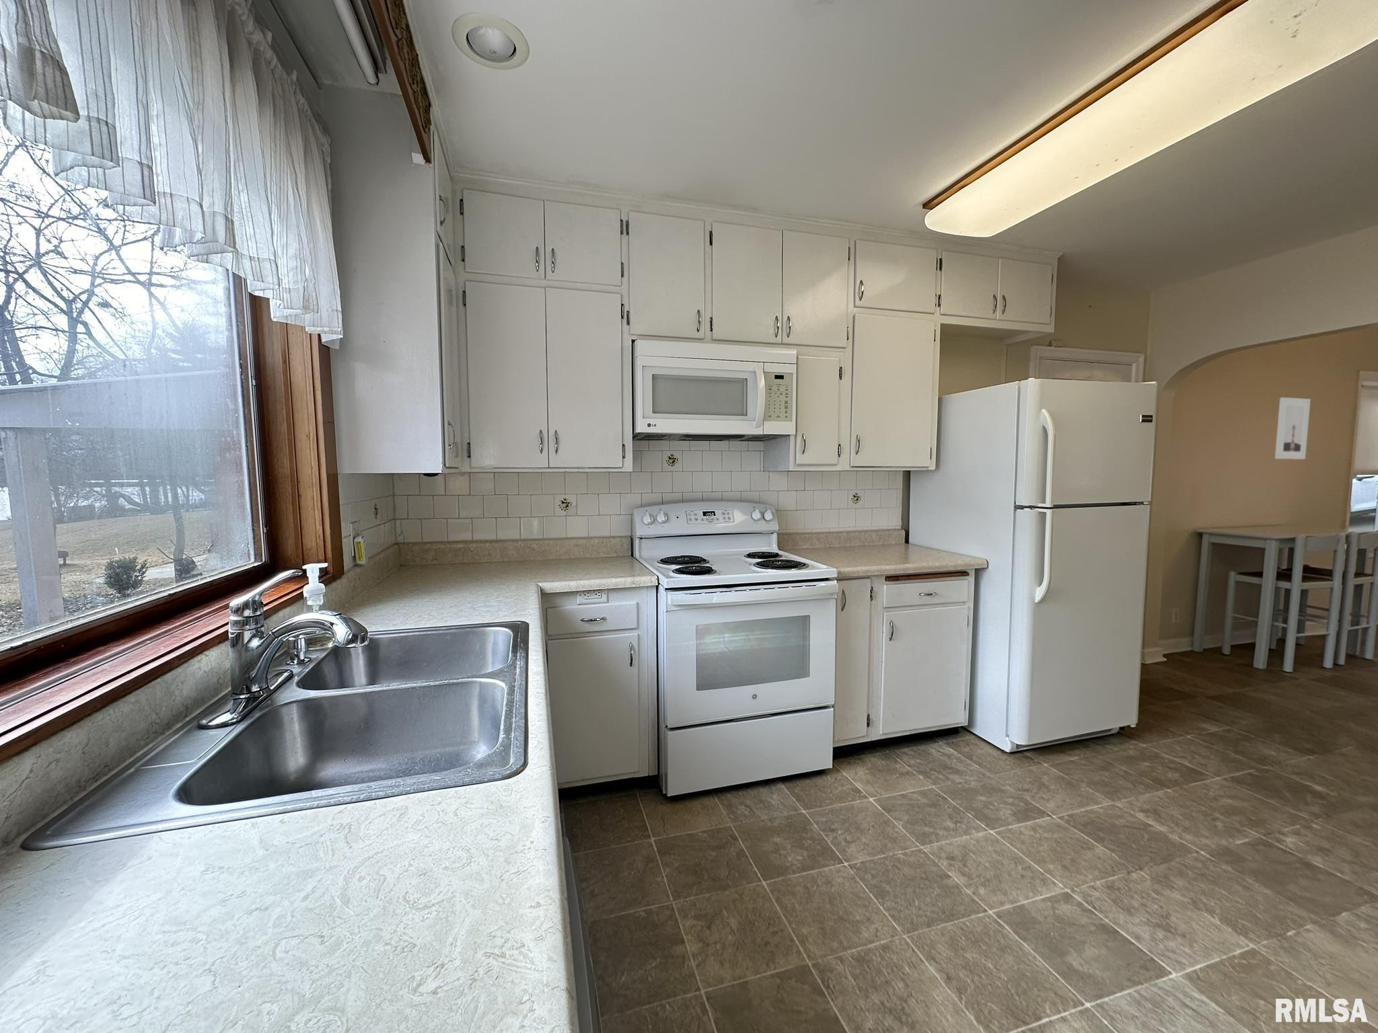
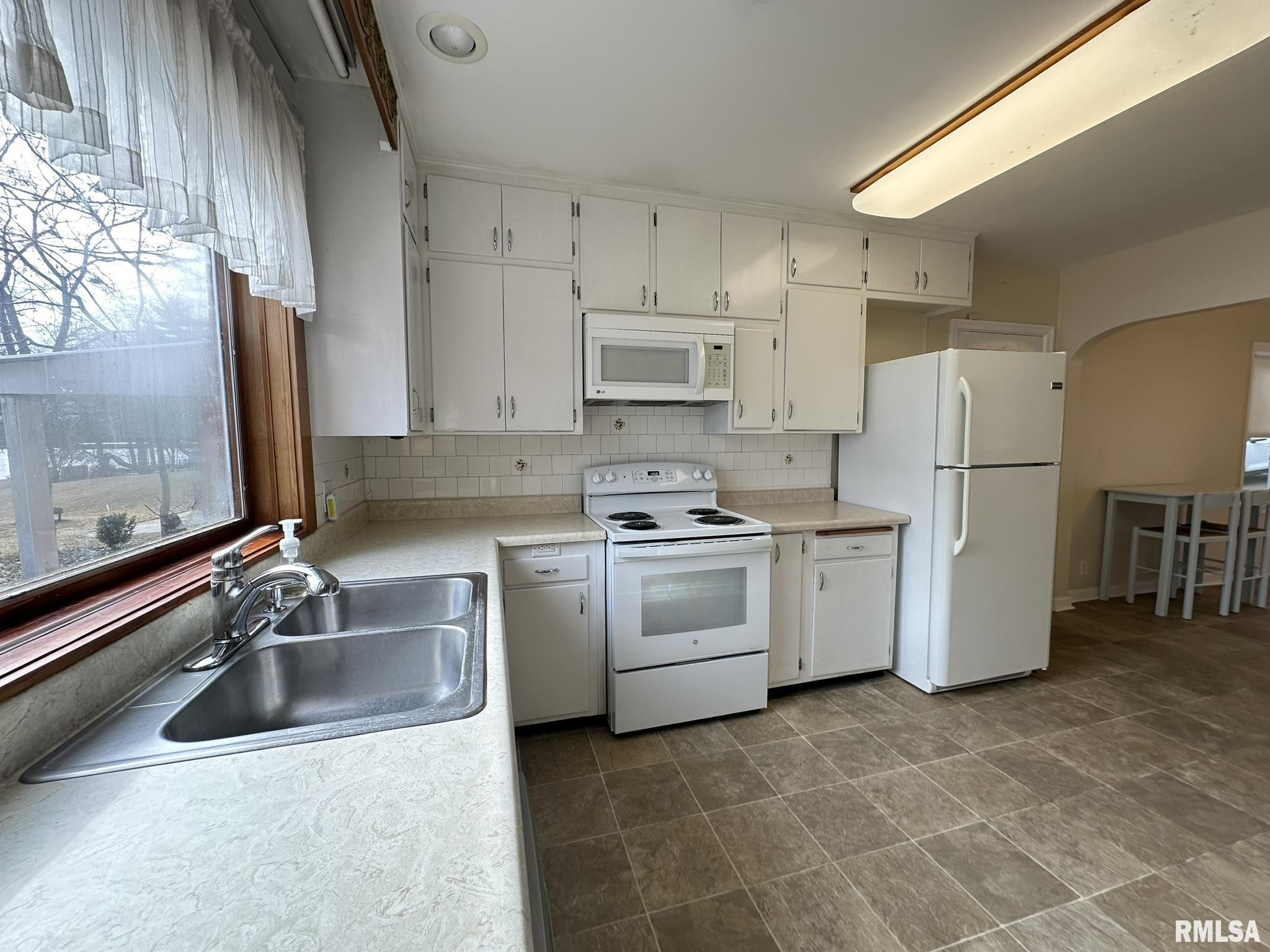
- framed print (1292, 429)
